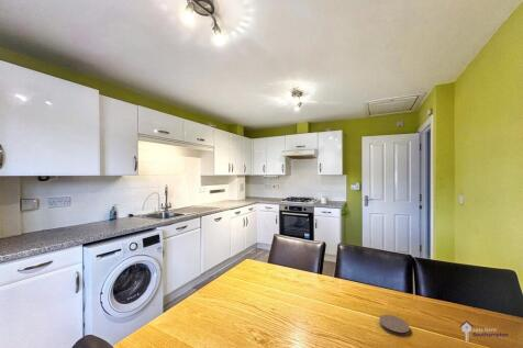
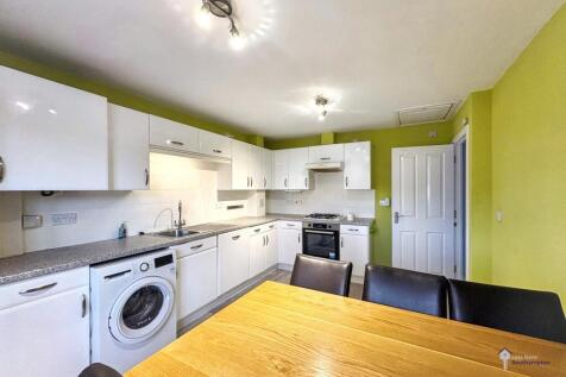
- coaster (393, 324)
